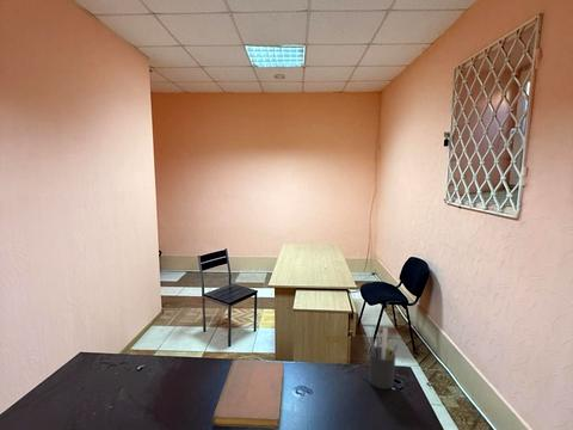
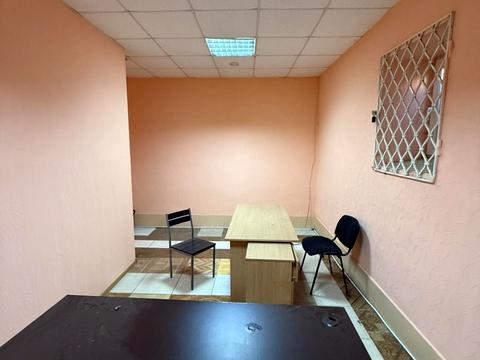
- notebook (252, 389)
- pen holder (382, 357)
